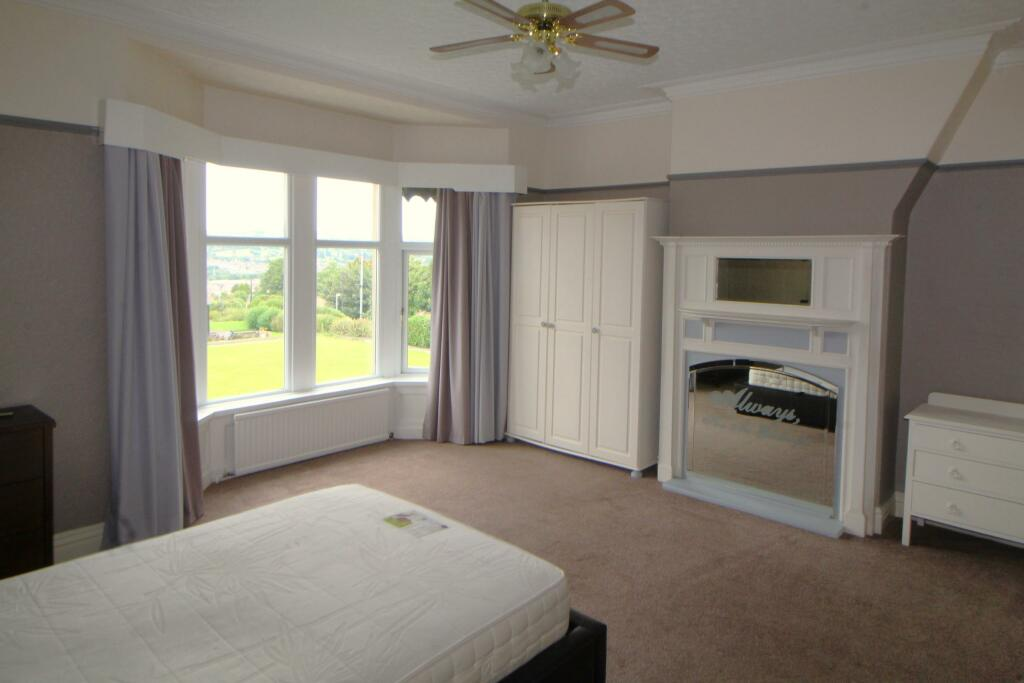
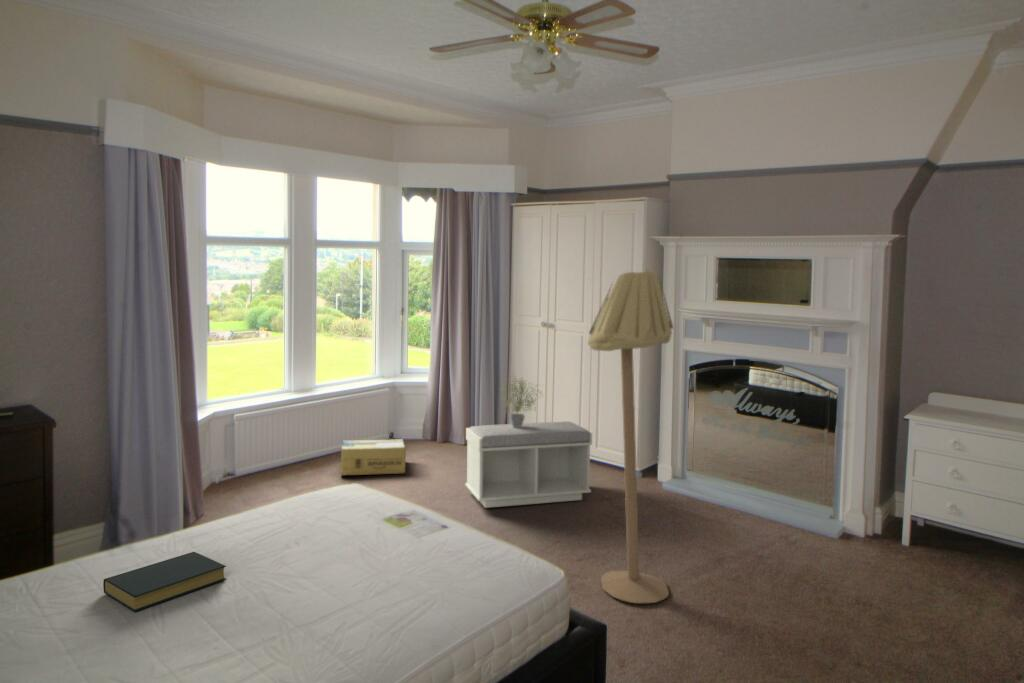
+ hardback book (166, 579)
+ bench (528, 461)
+ floor lamp (629, 434)
+ potted plant (521, 399)
+ cardboard box (373, 455)
